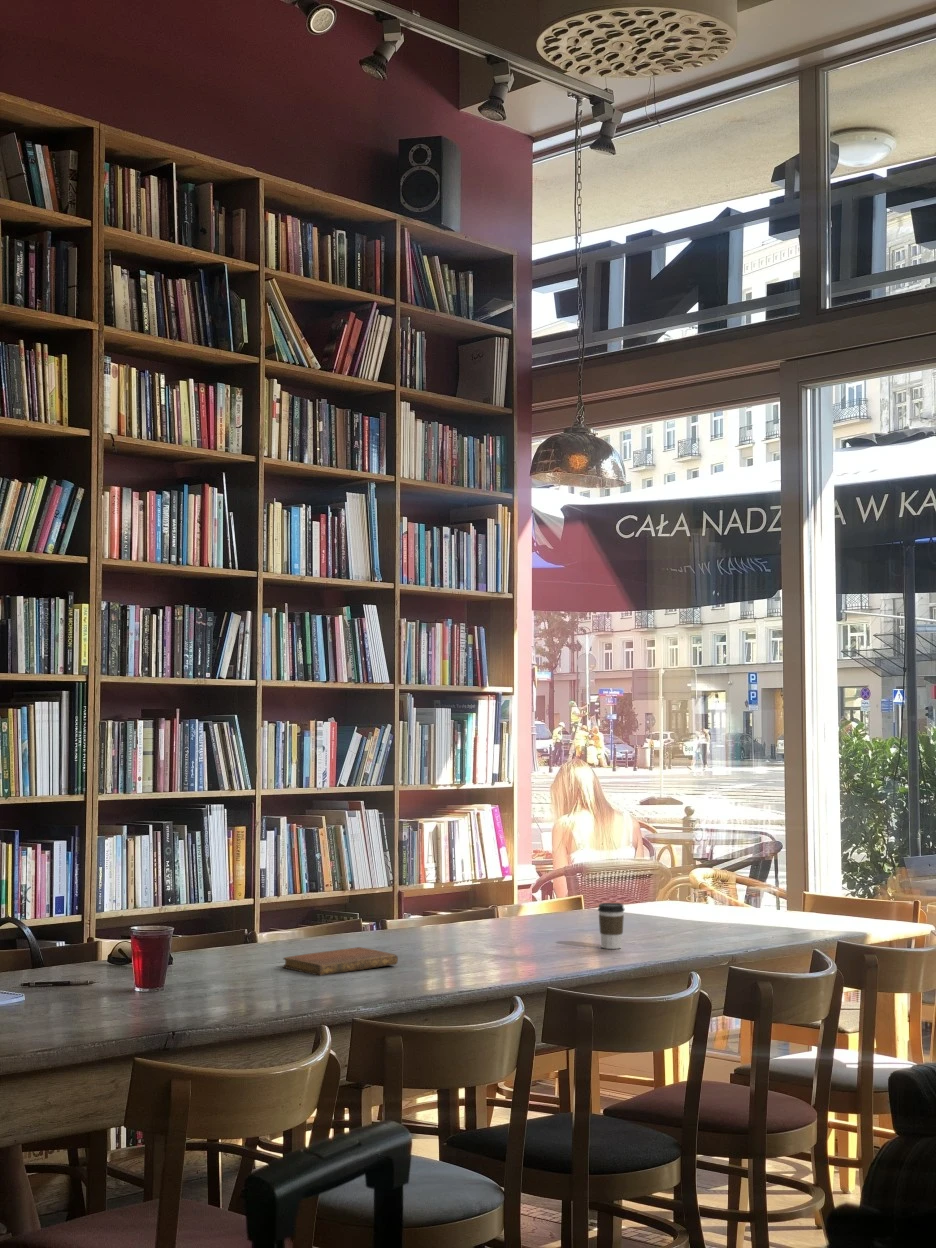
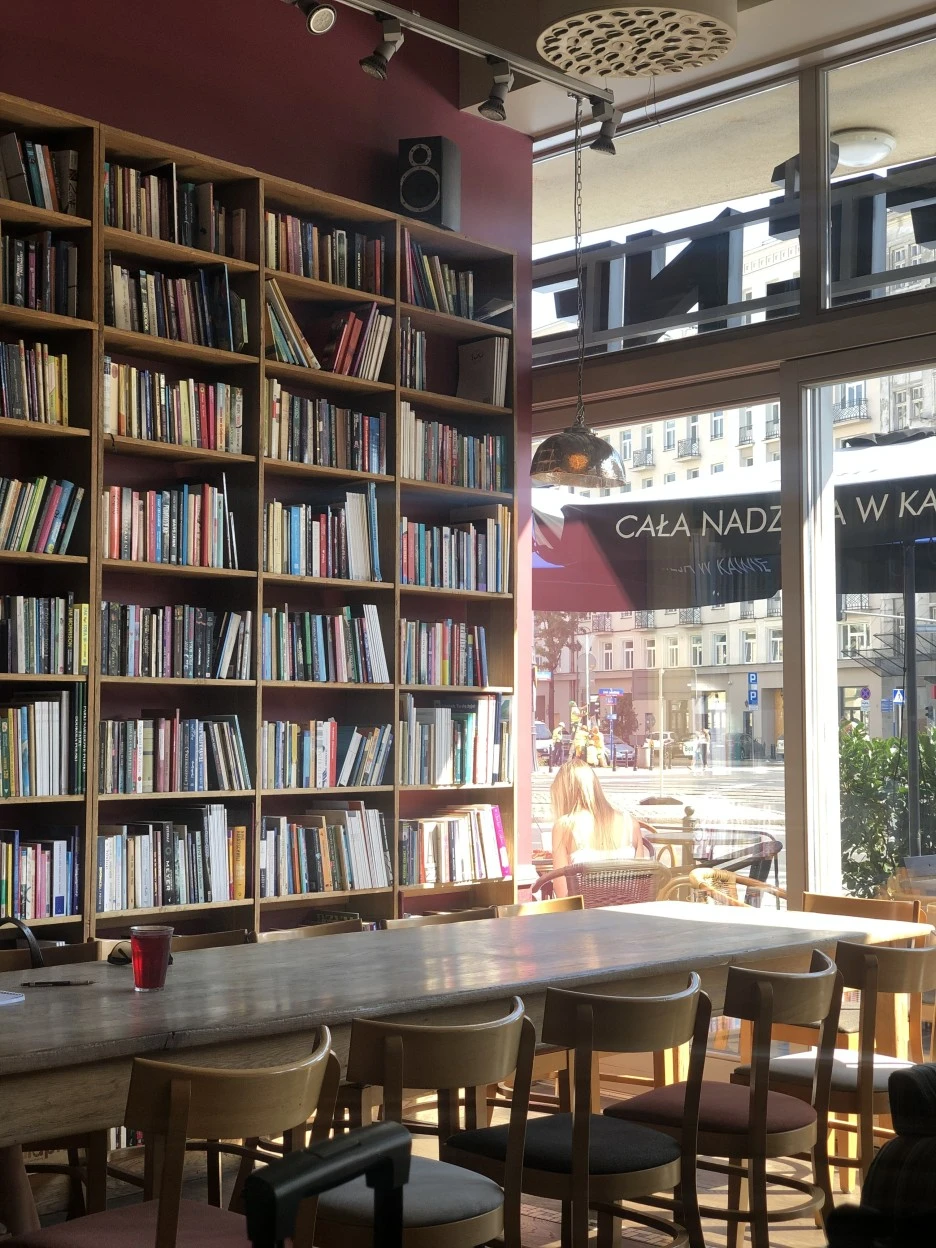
- notebook (340, 960)
- coffee cup (611, 925)
